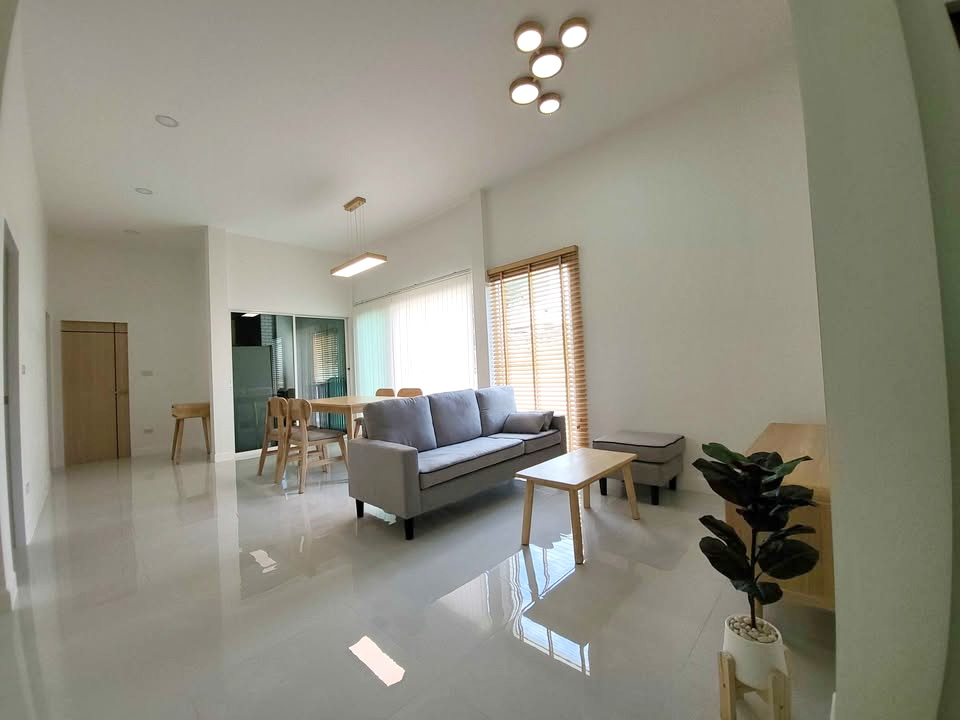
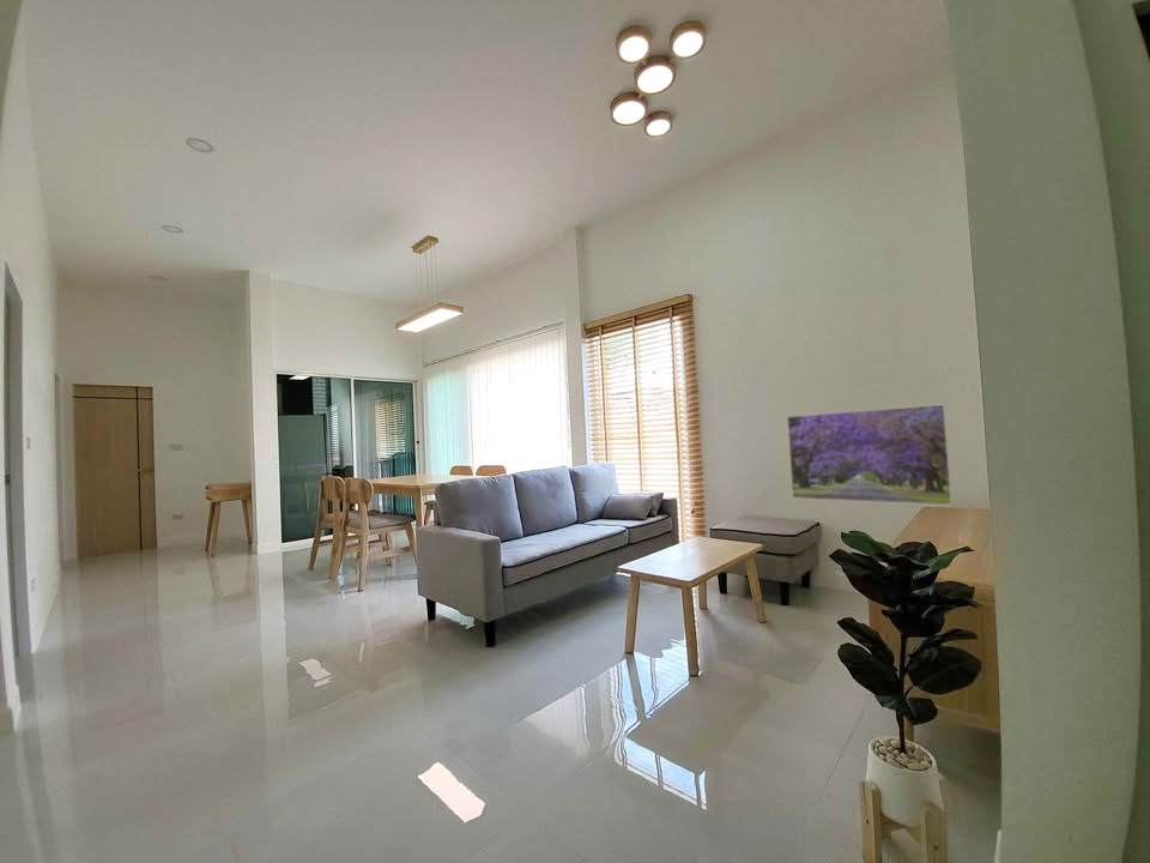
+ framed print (860, 455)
